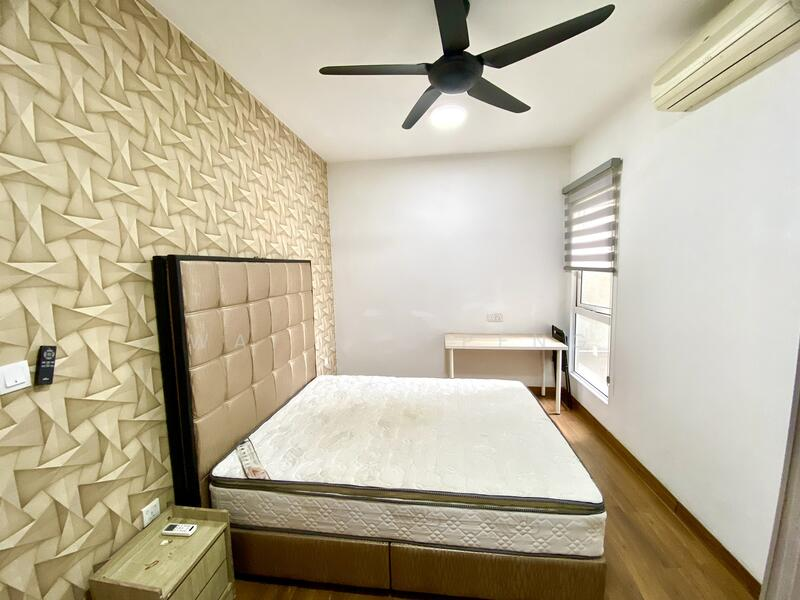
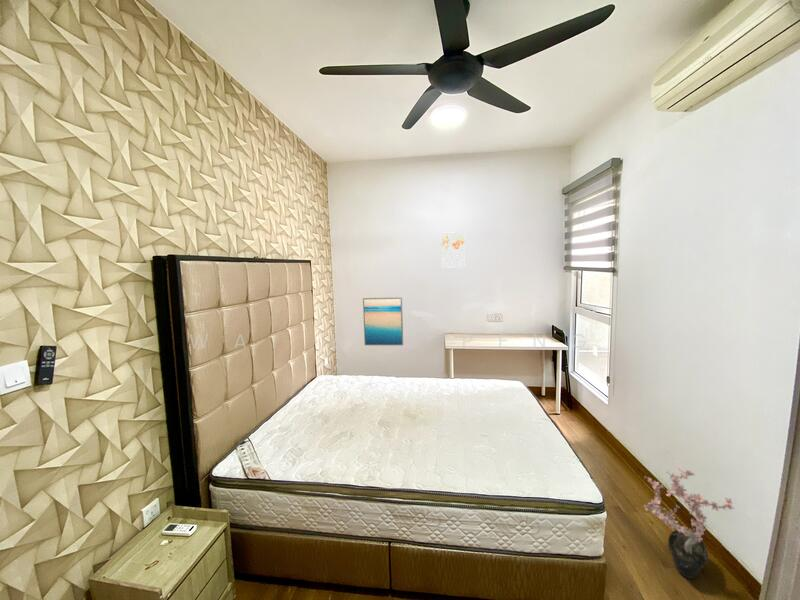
+ wall art (452, 250)
+ wall art (383, 321)
+ potted plant (676, 510)
